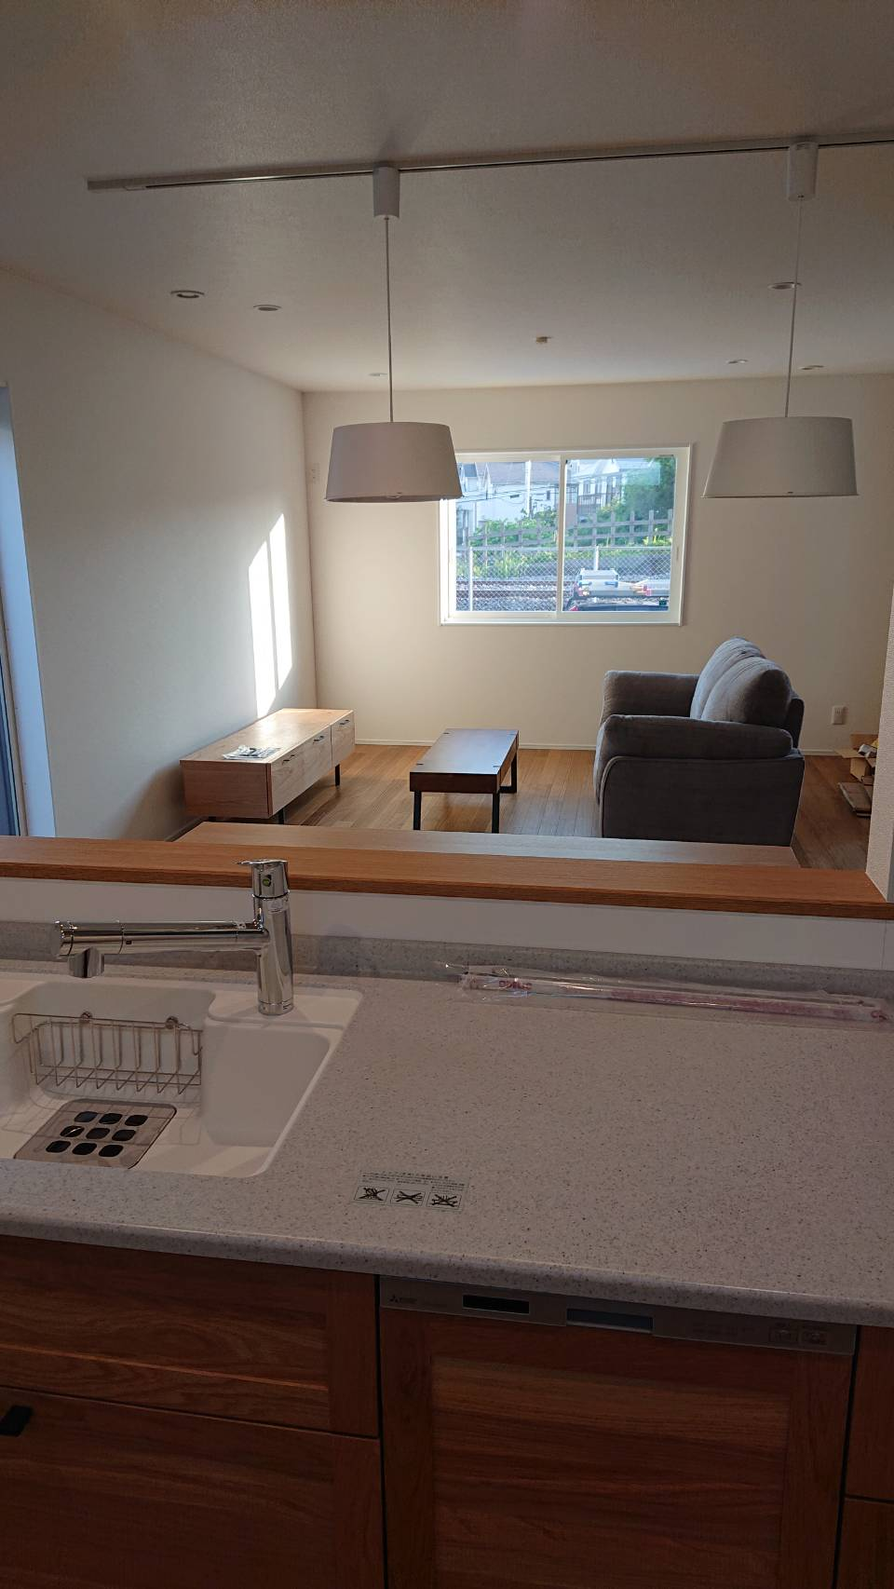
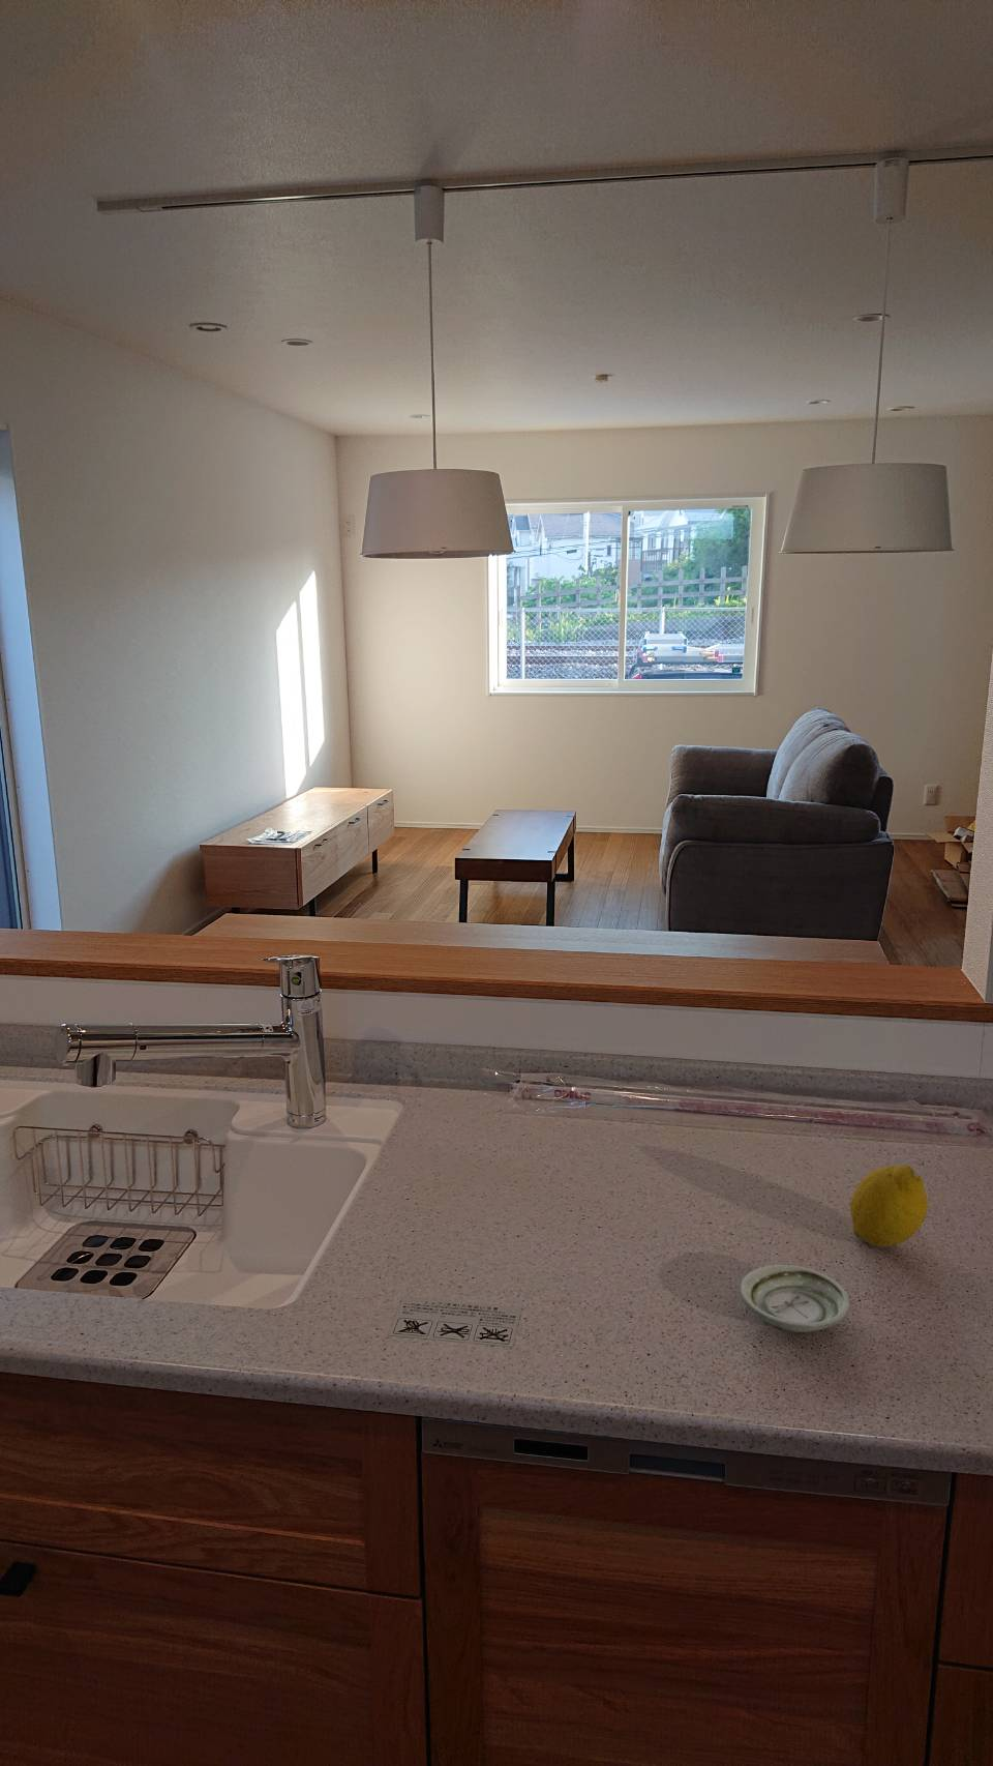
+ saucer (793, 1304)
+ fruit (888, 1203)
